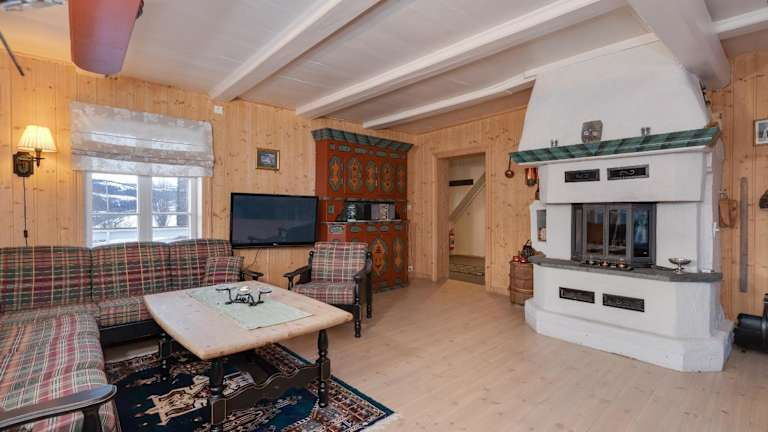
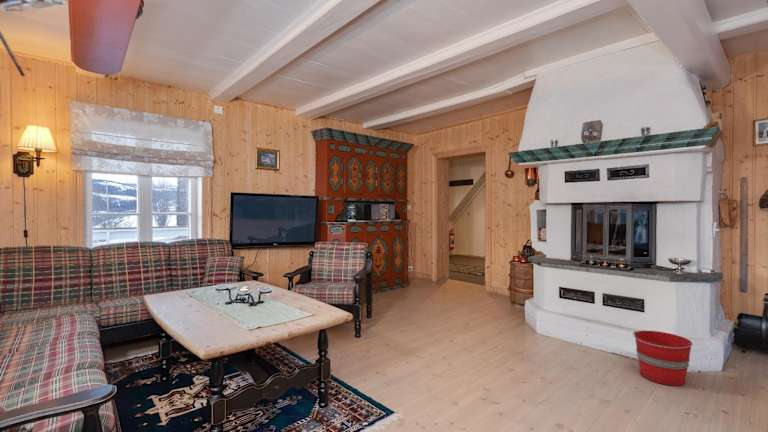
+ bucket (661, 357)
